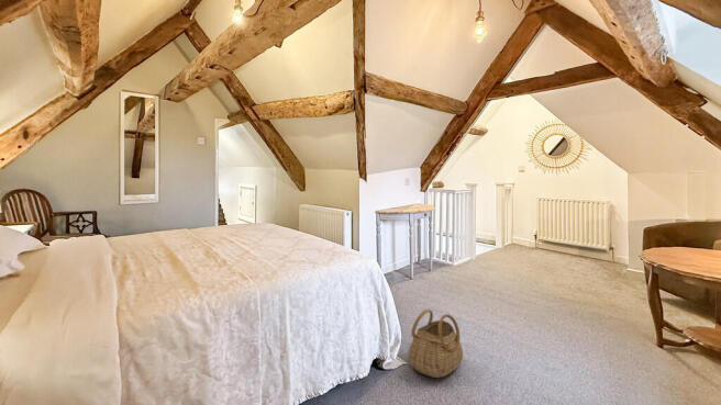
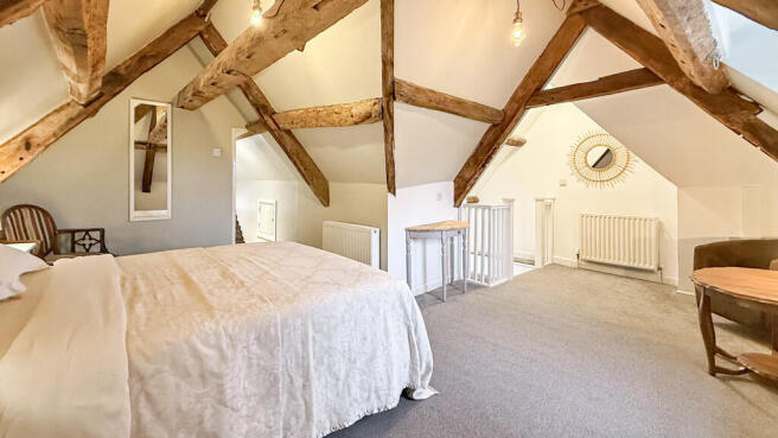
- basket (435, 339)
